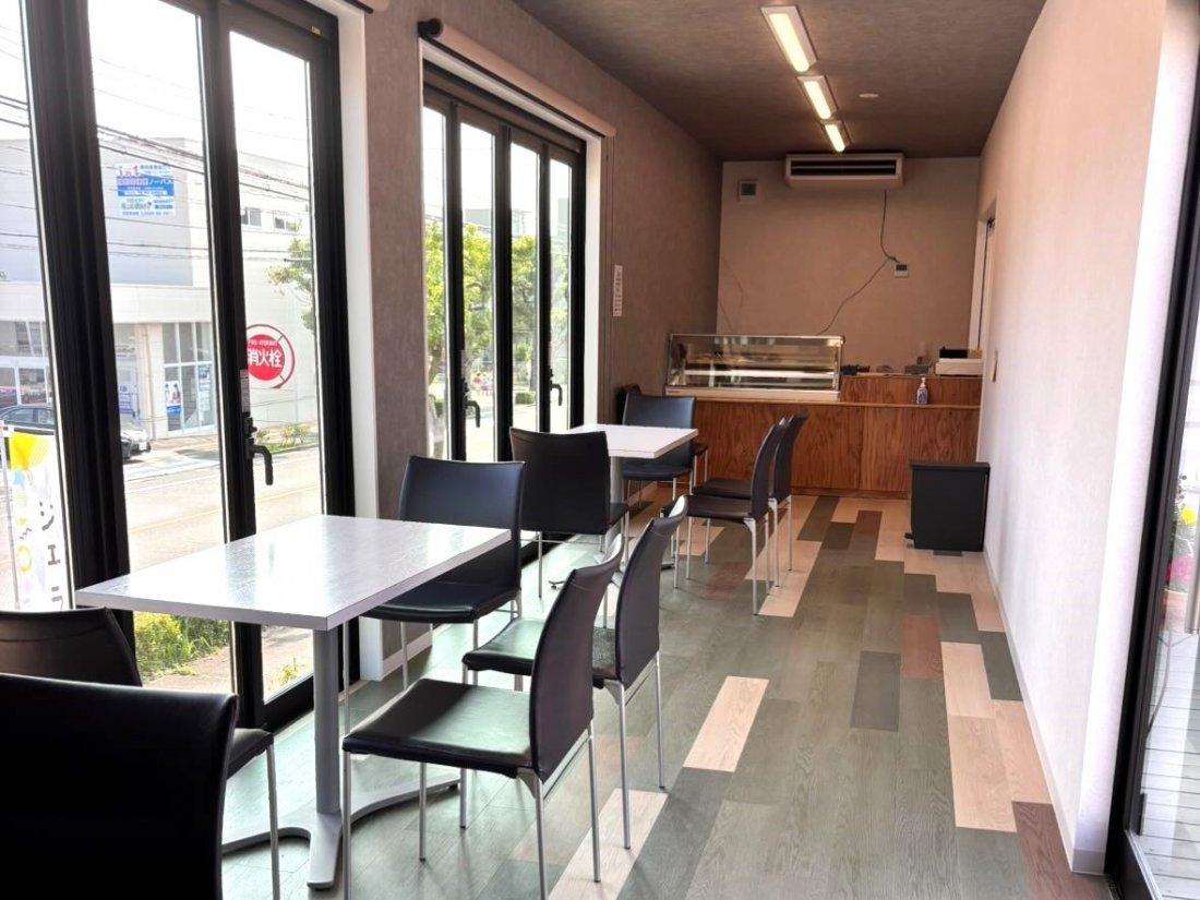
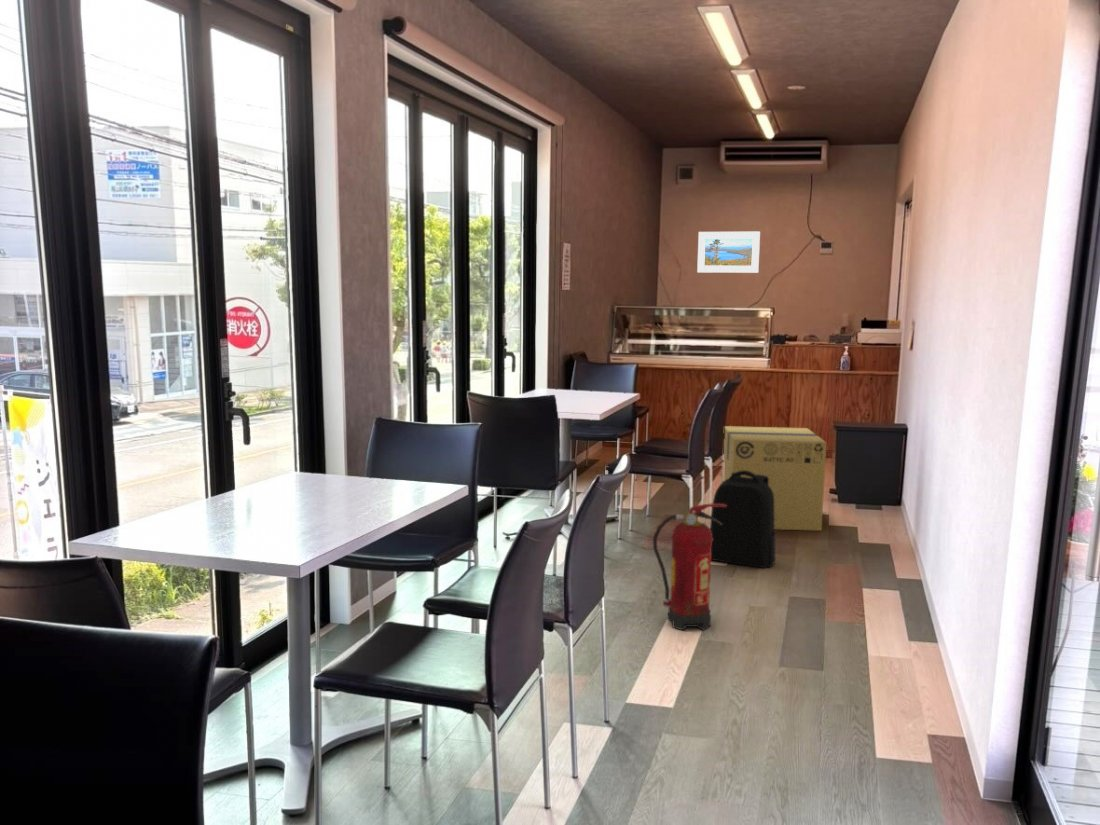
+ fire extinguisher (688, 562)
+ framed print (728, 252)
+ backpack (744, 514)
+ cardboard box (770, 476)
